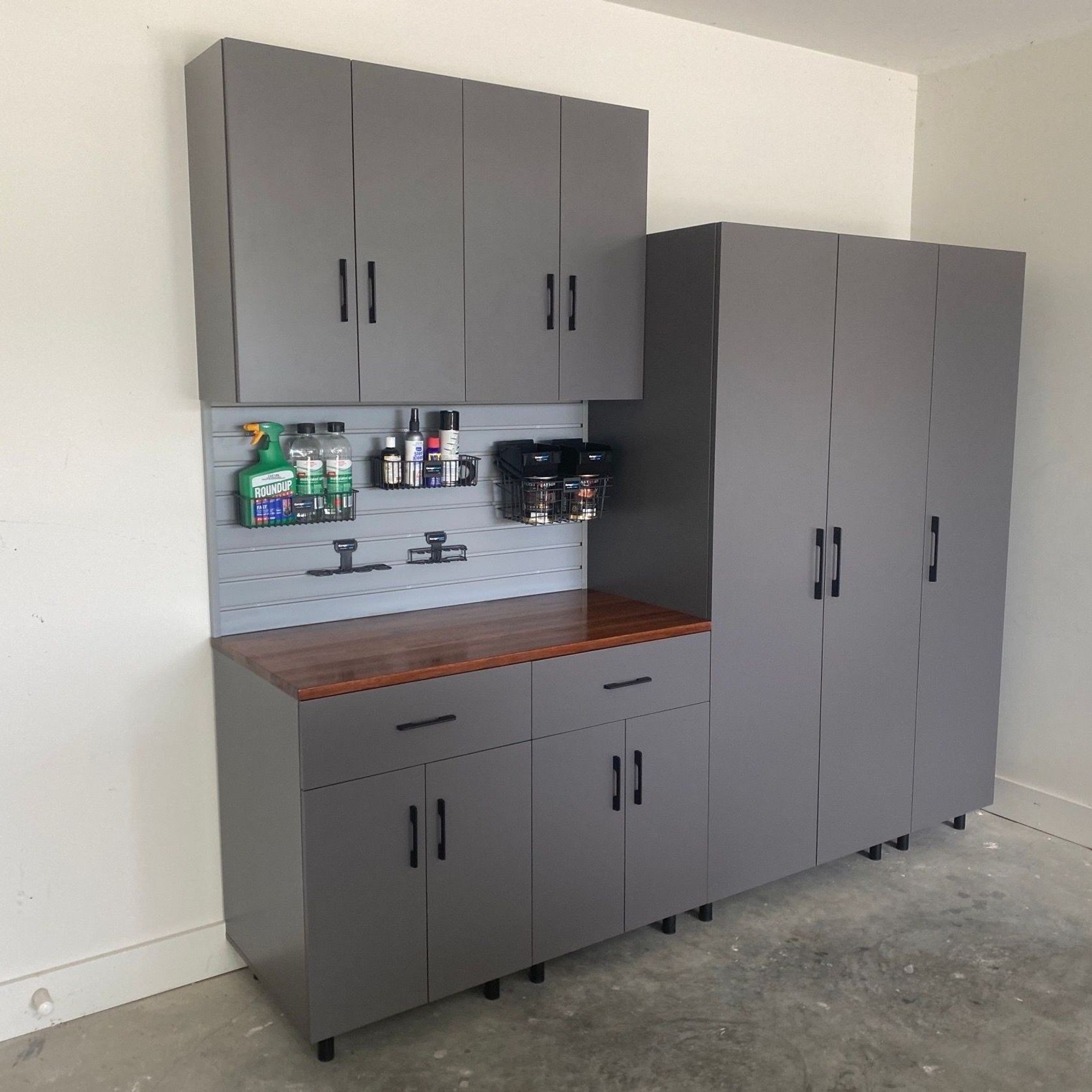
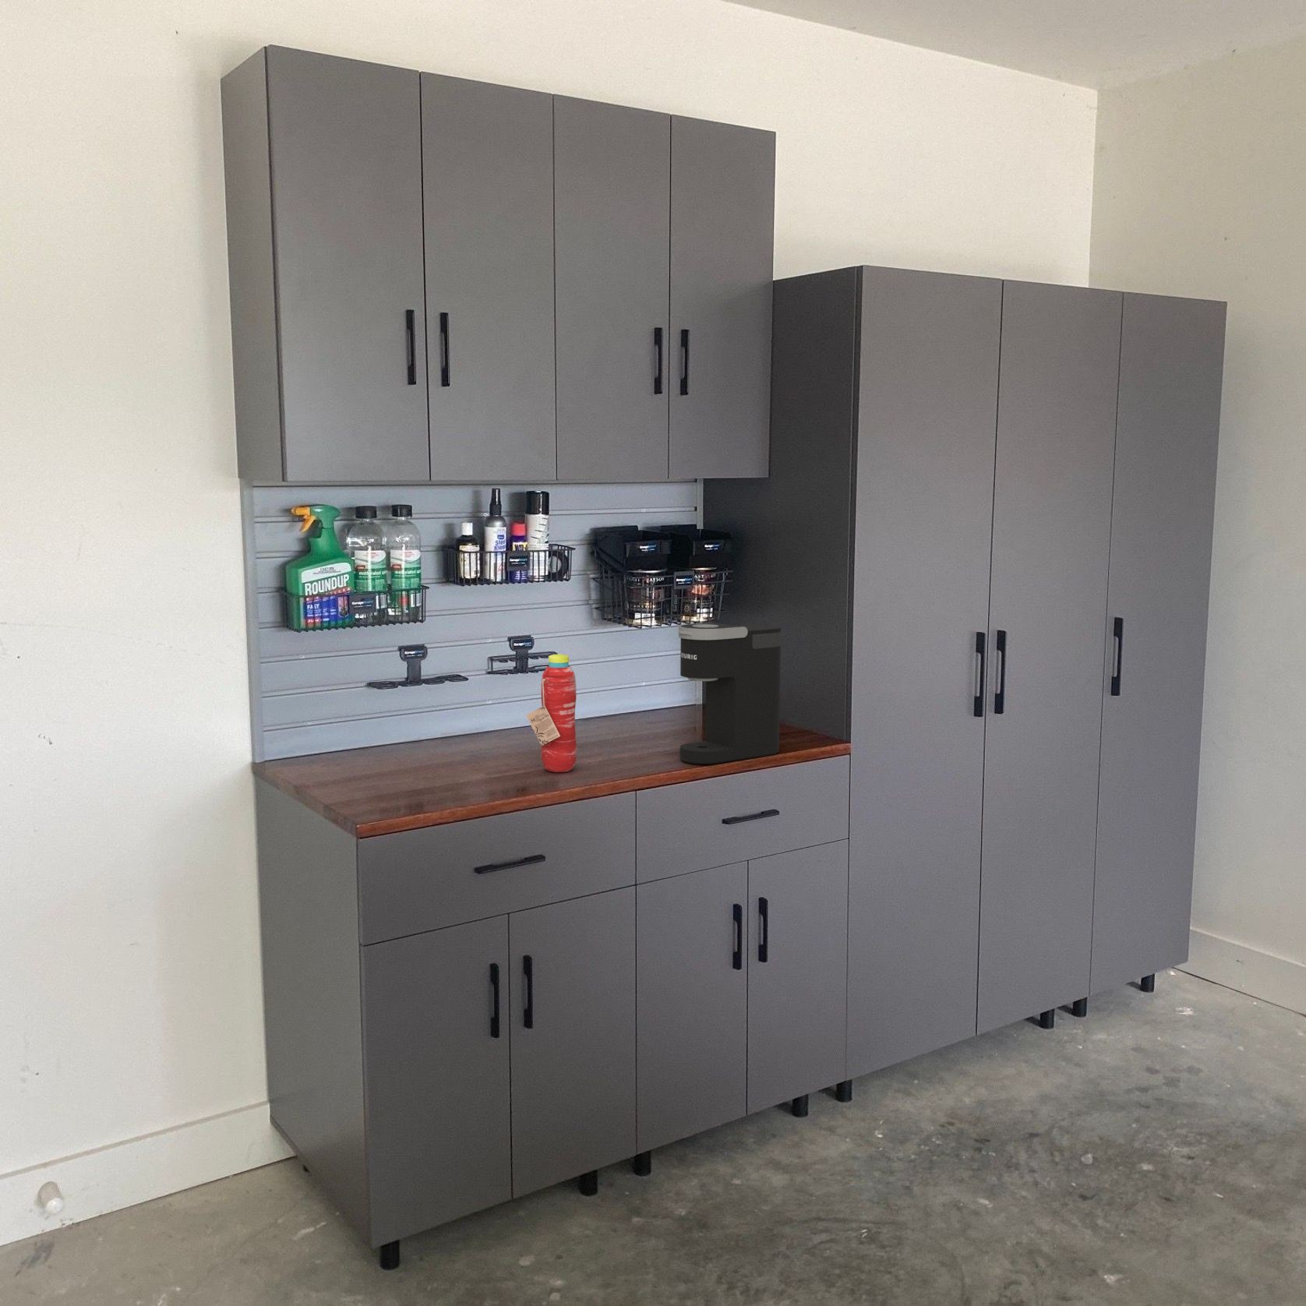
+ coffee maker (730, 690)
+ water bottle (554, 713)
